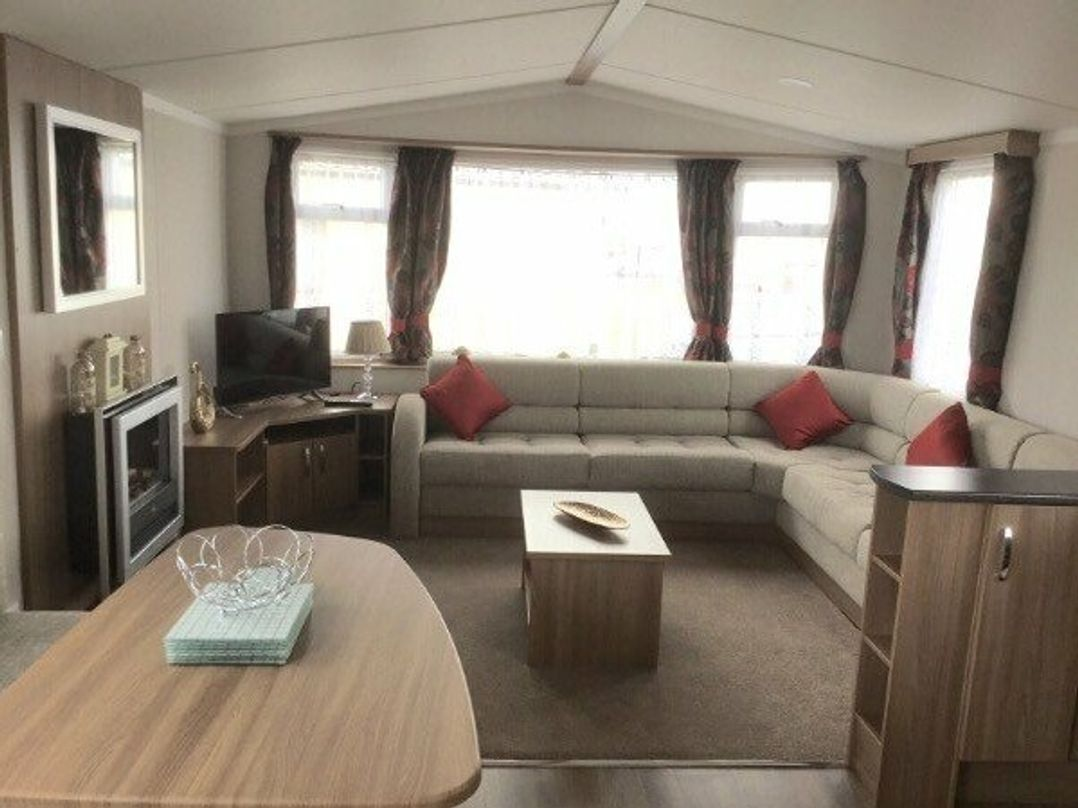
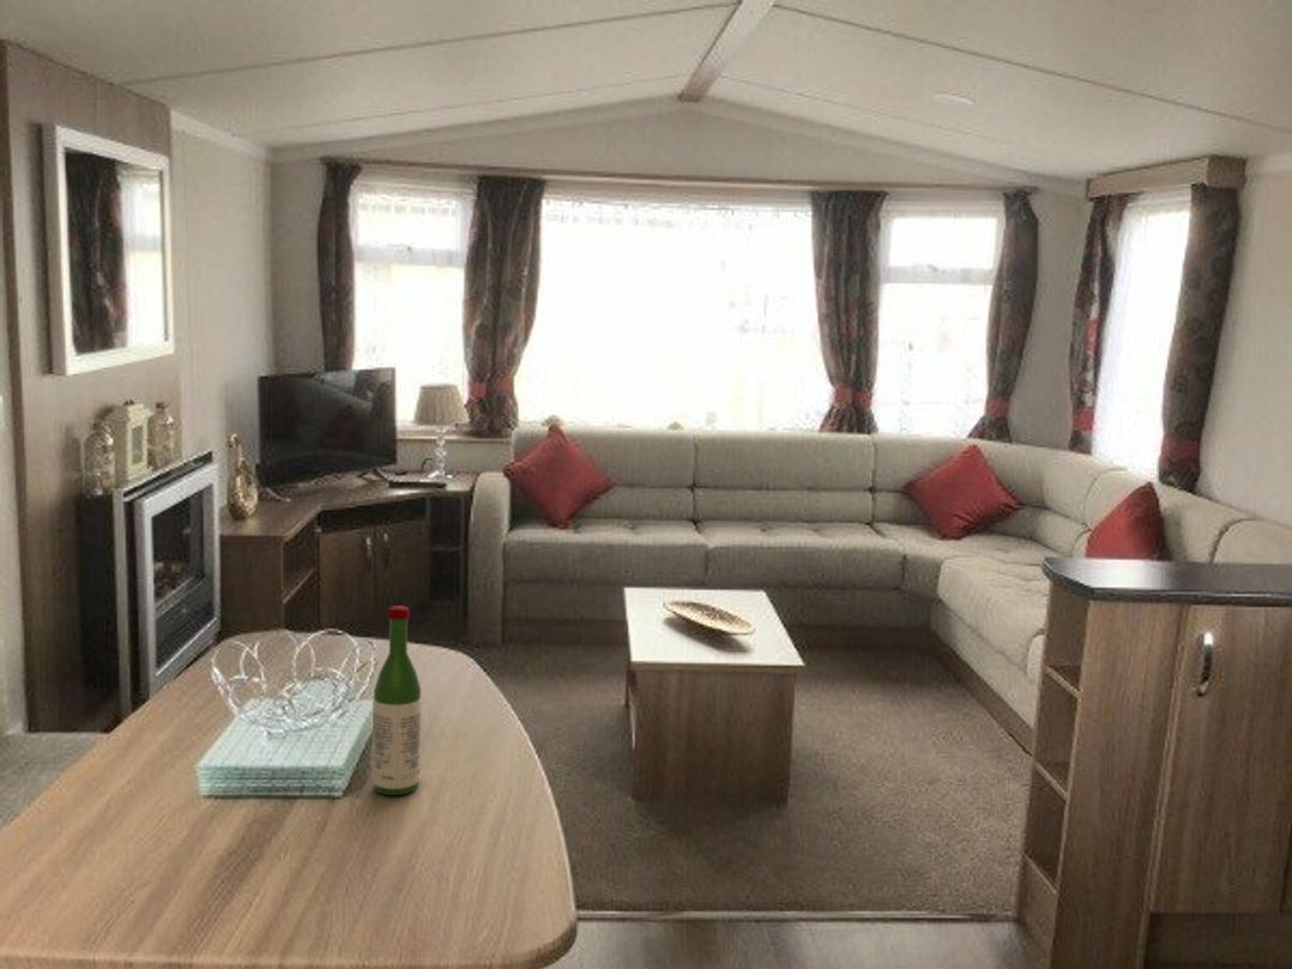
+ wine bottle (397, 698)
